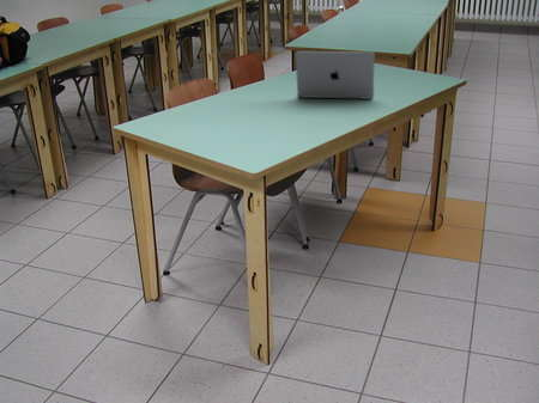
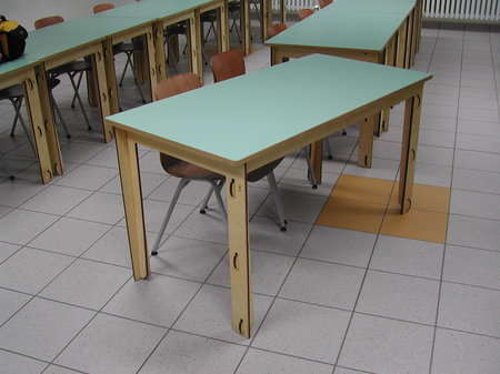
- laptop (335, 69)
